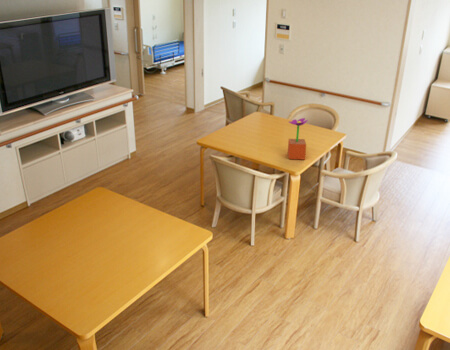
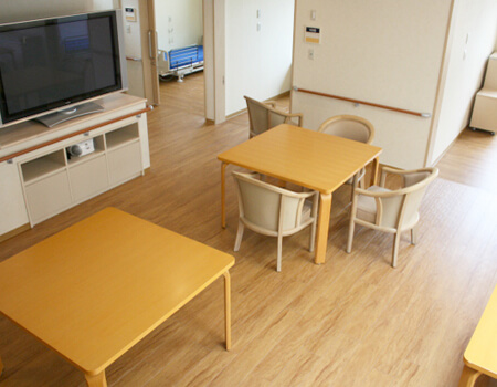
- potted flower (296, 138)
